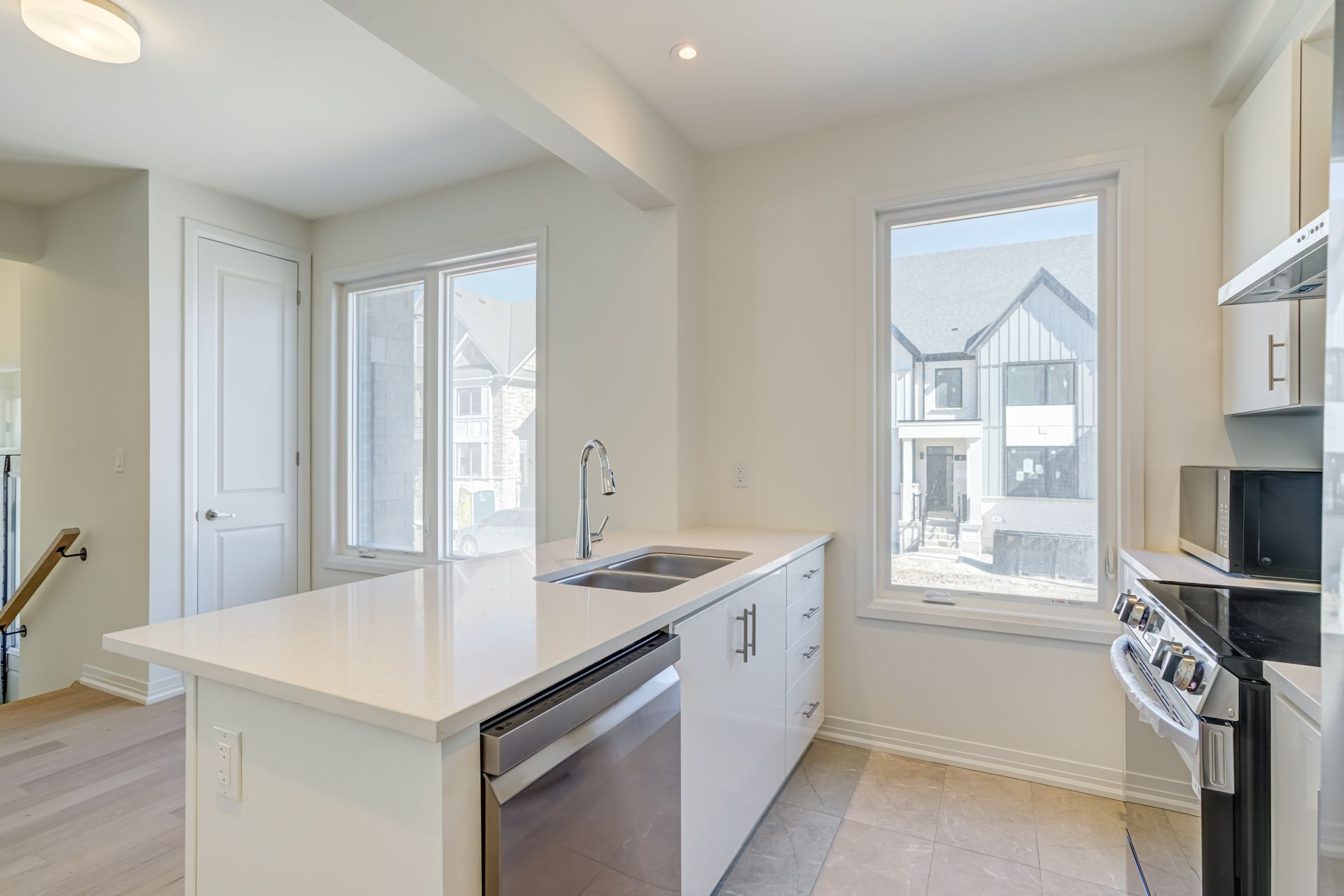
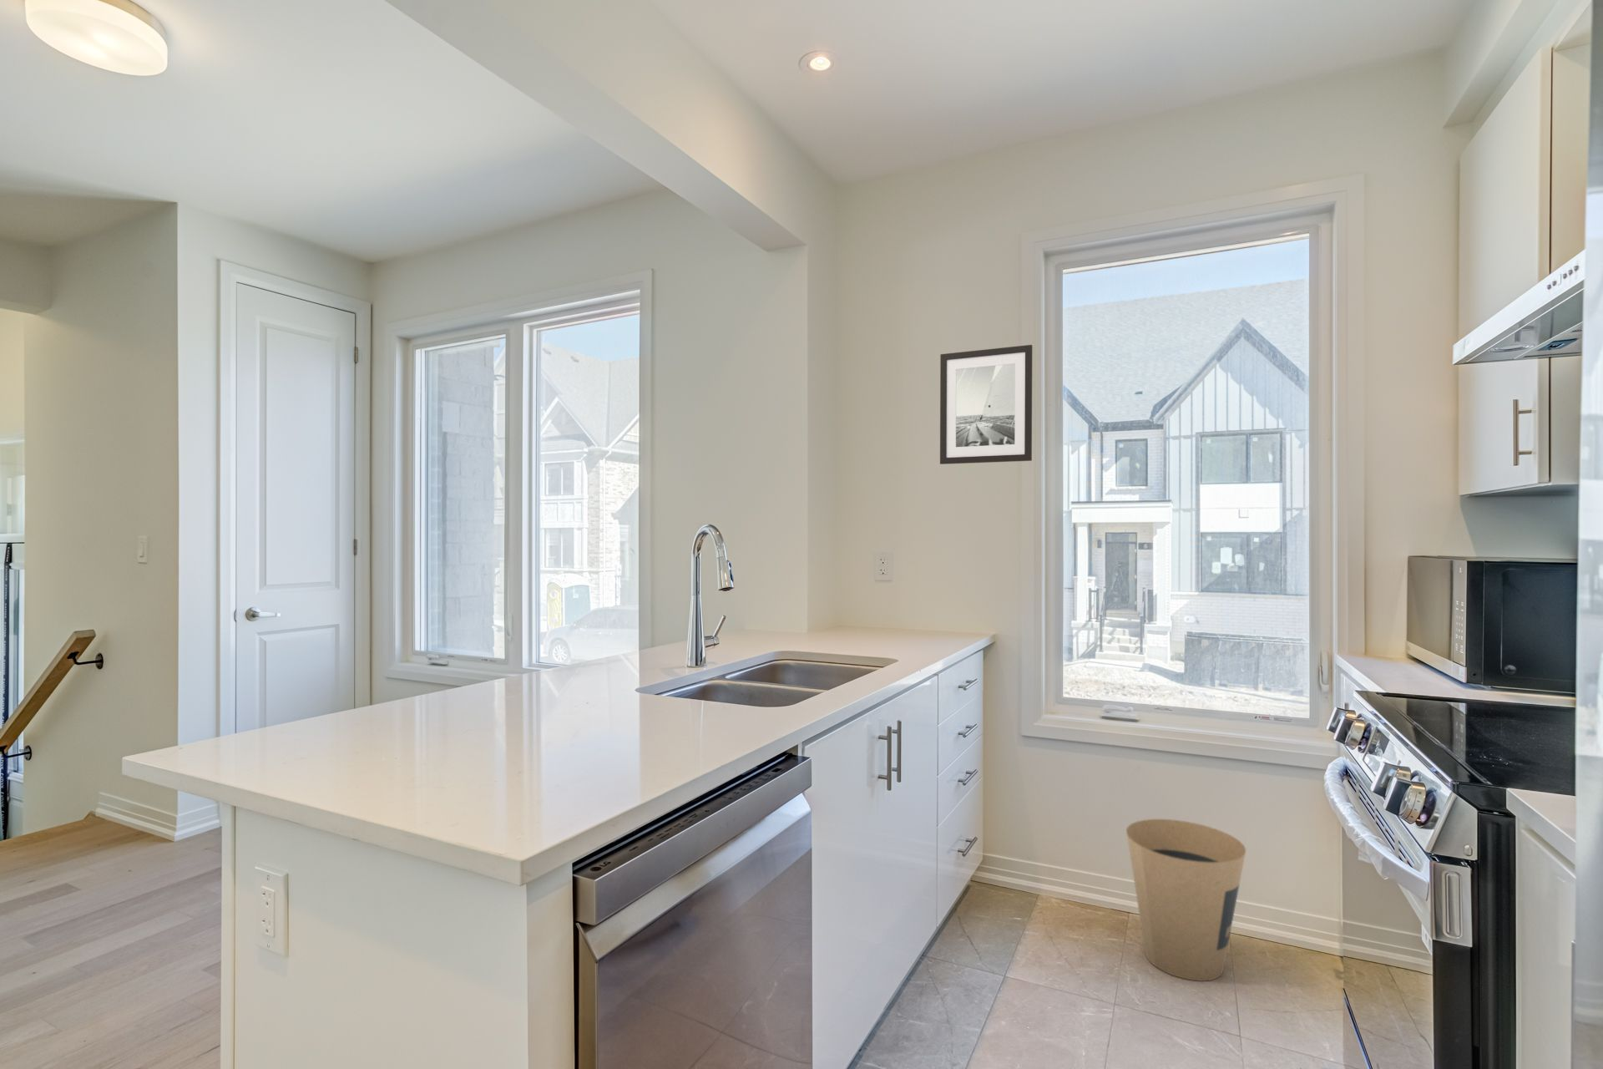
+ wall art (984, 406)
+ trash can (1183, 900)
